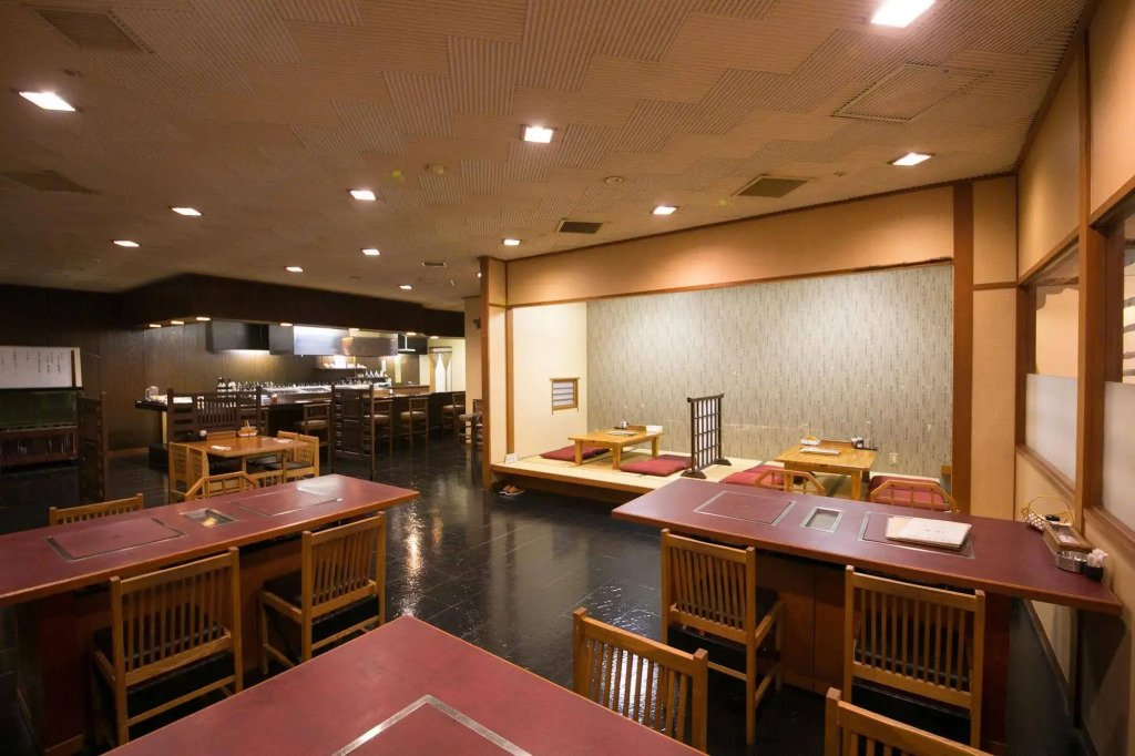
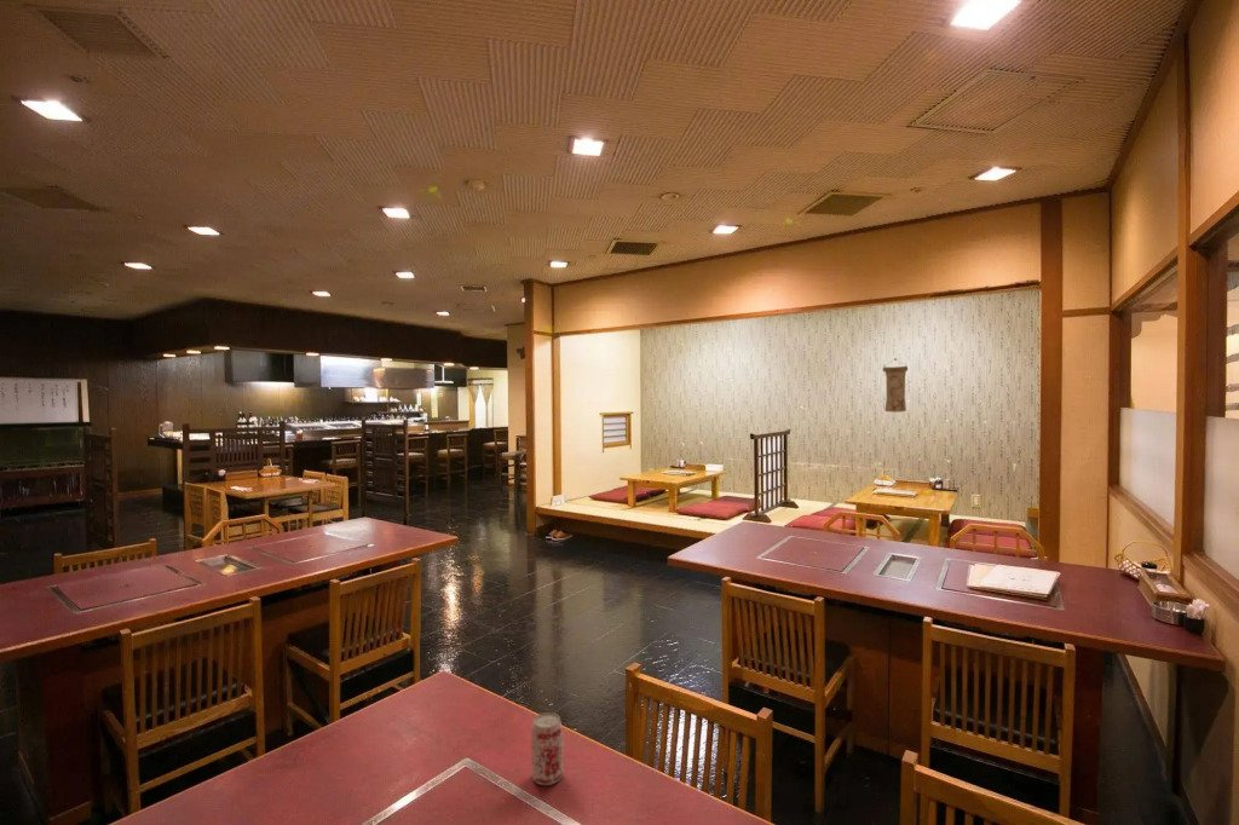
+ wall scroll (894, 385)
+ beverage can (547, 748)
